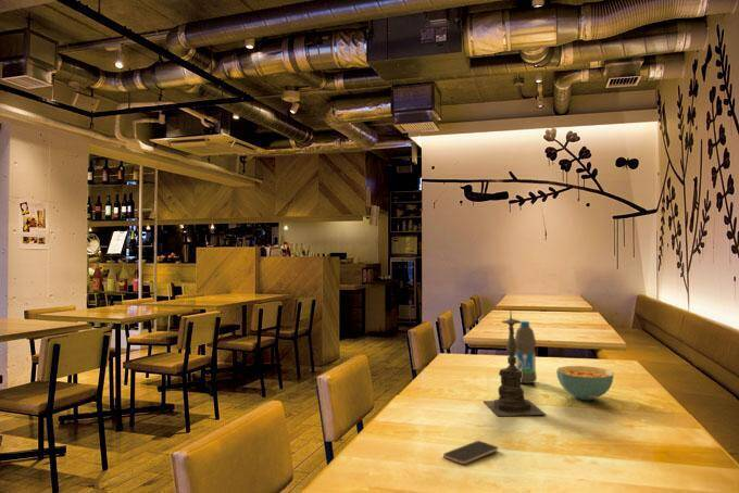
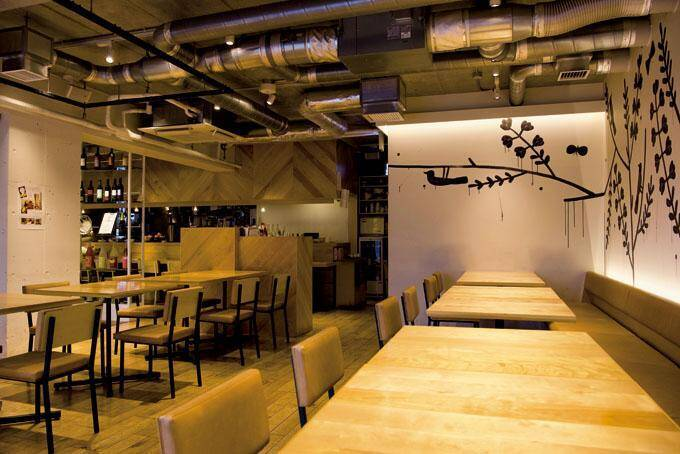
- smartphone (471, 452)
- candle holder (513, 356)
- cereal bowl (585, 384)
- water bottle (525, 351)
